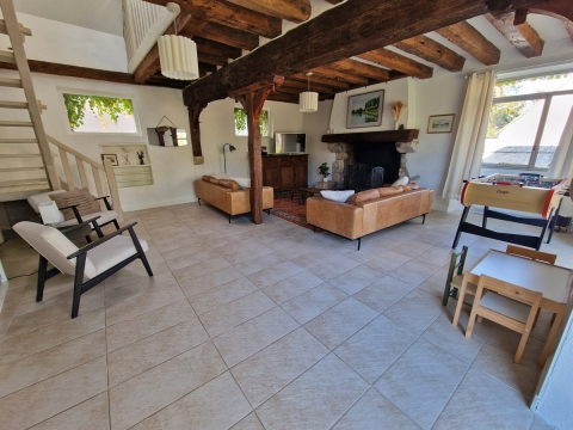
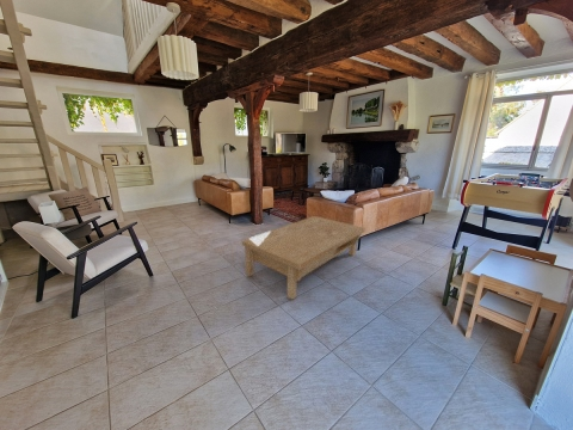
+ coffee table (308, 250)
